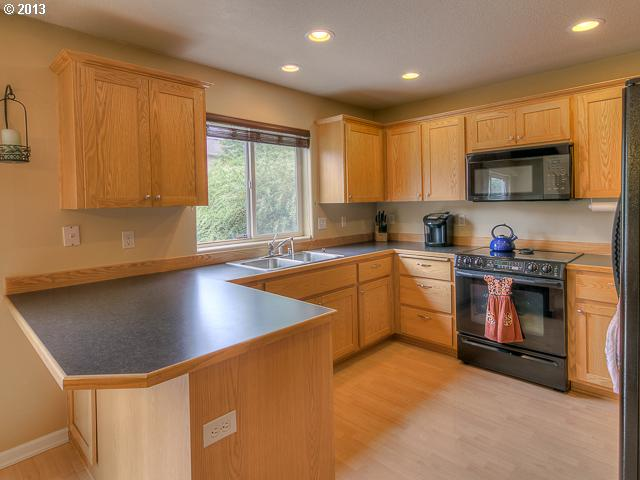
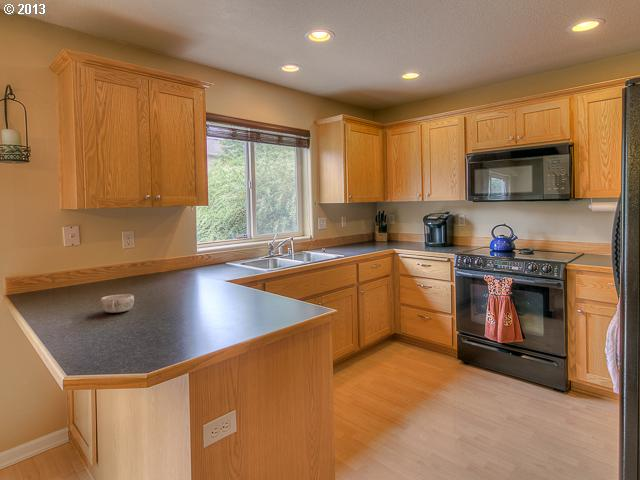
+ decorative bowl (117, 304)
